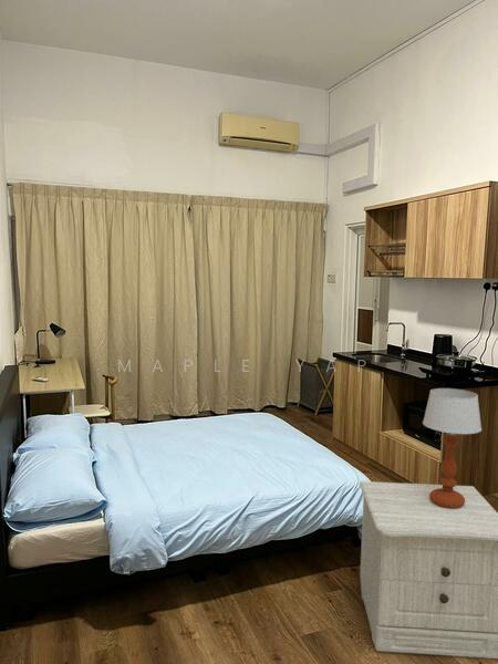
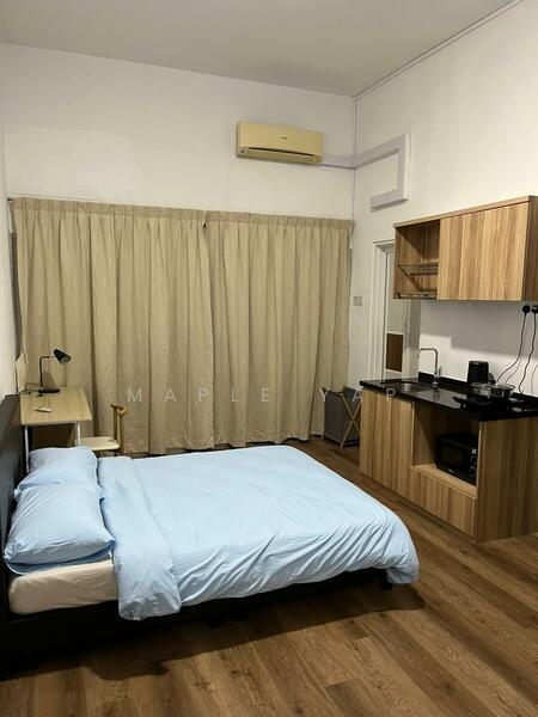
- table lamp (449, 447)
- nightstand (427, 564)
